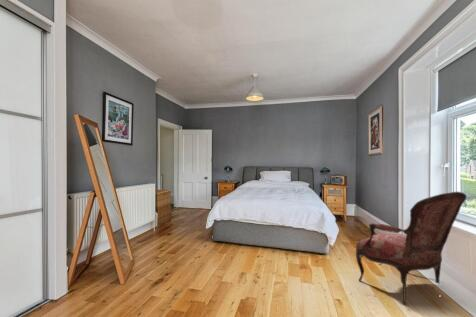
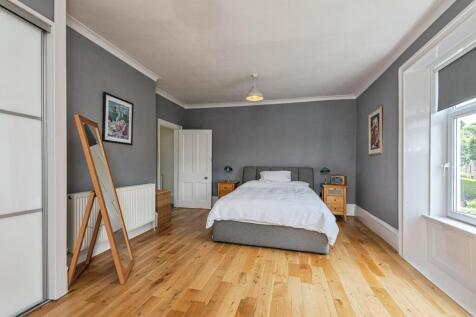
- armchair (402, 237)
